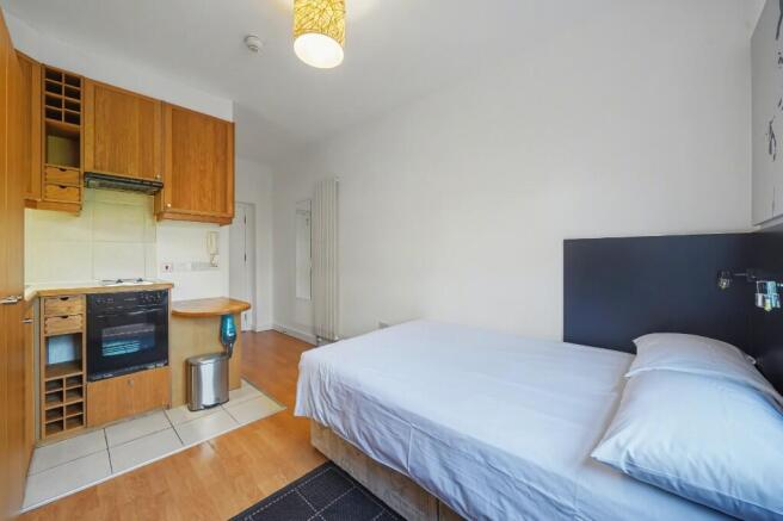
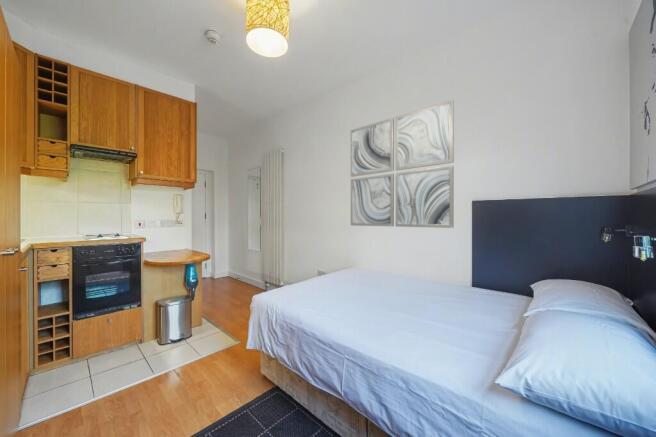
+ wall art (393, 170)
